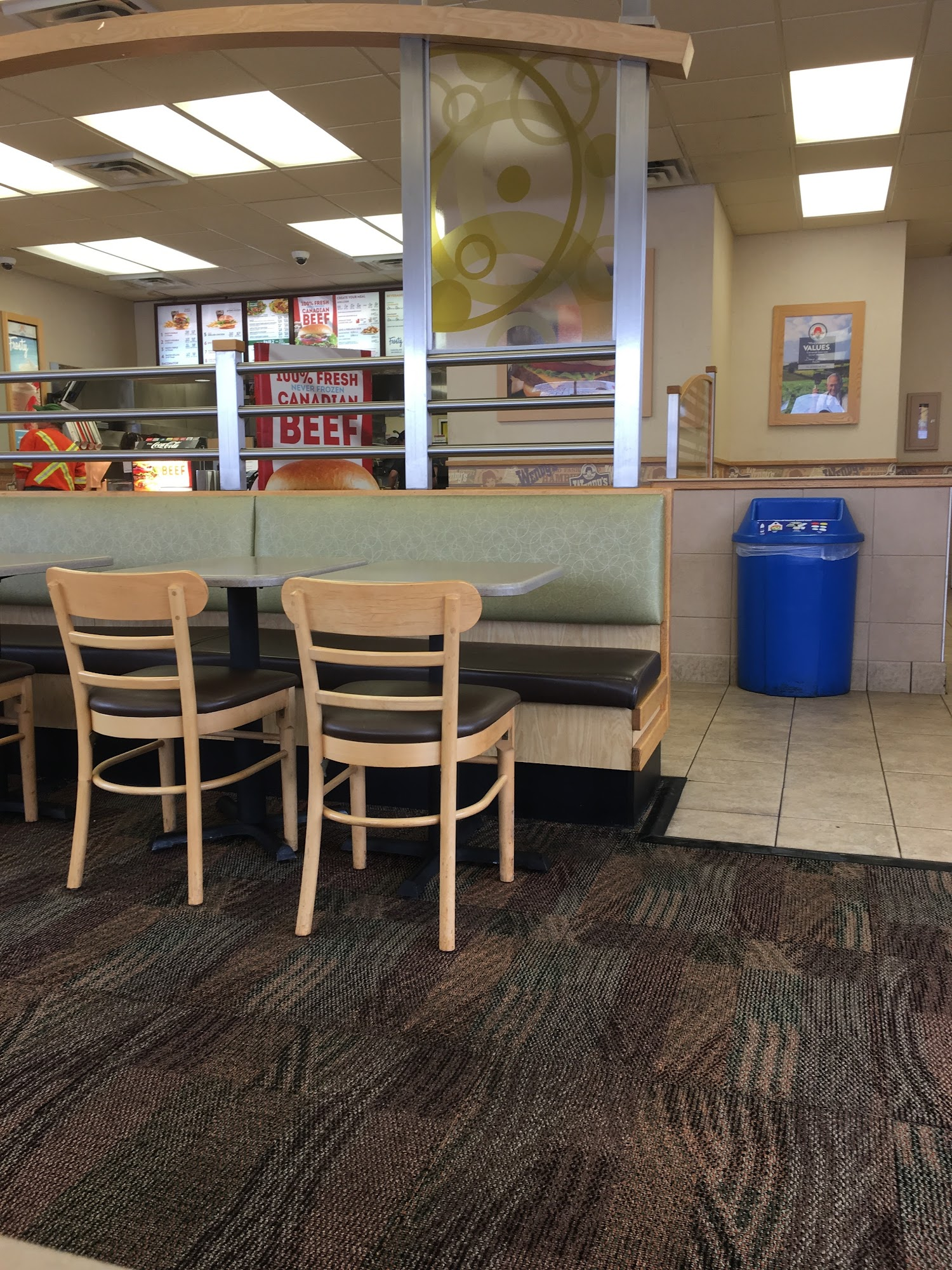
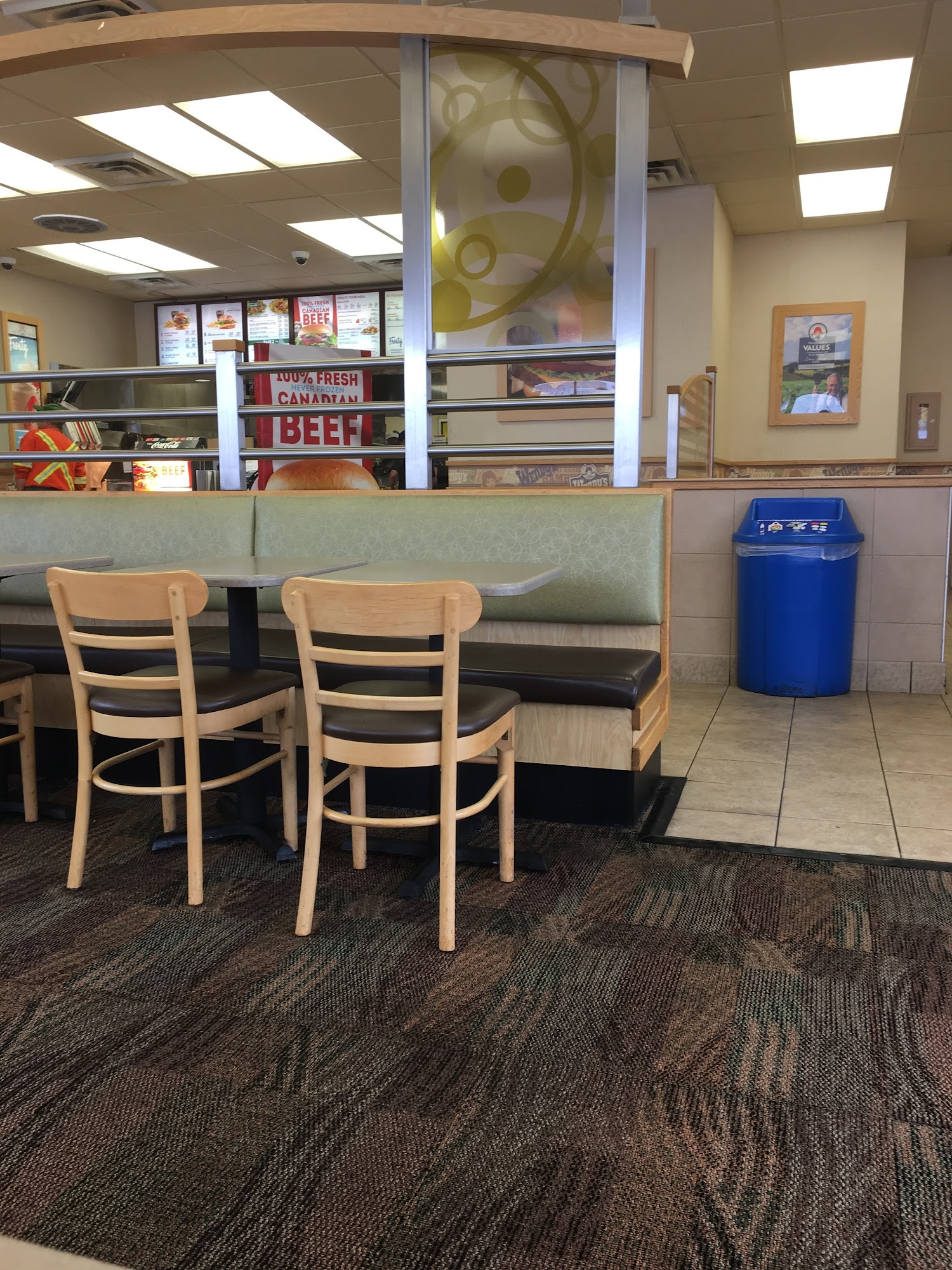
+ ceiling vent (71, 226)
